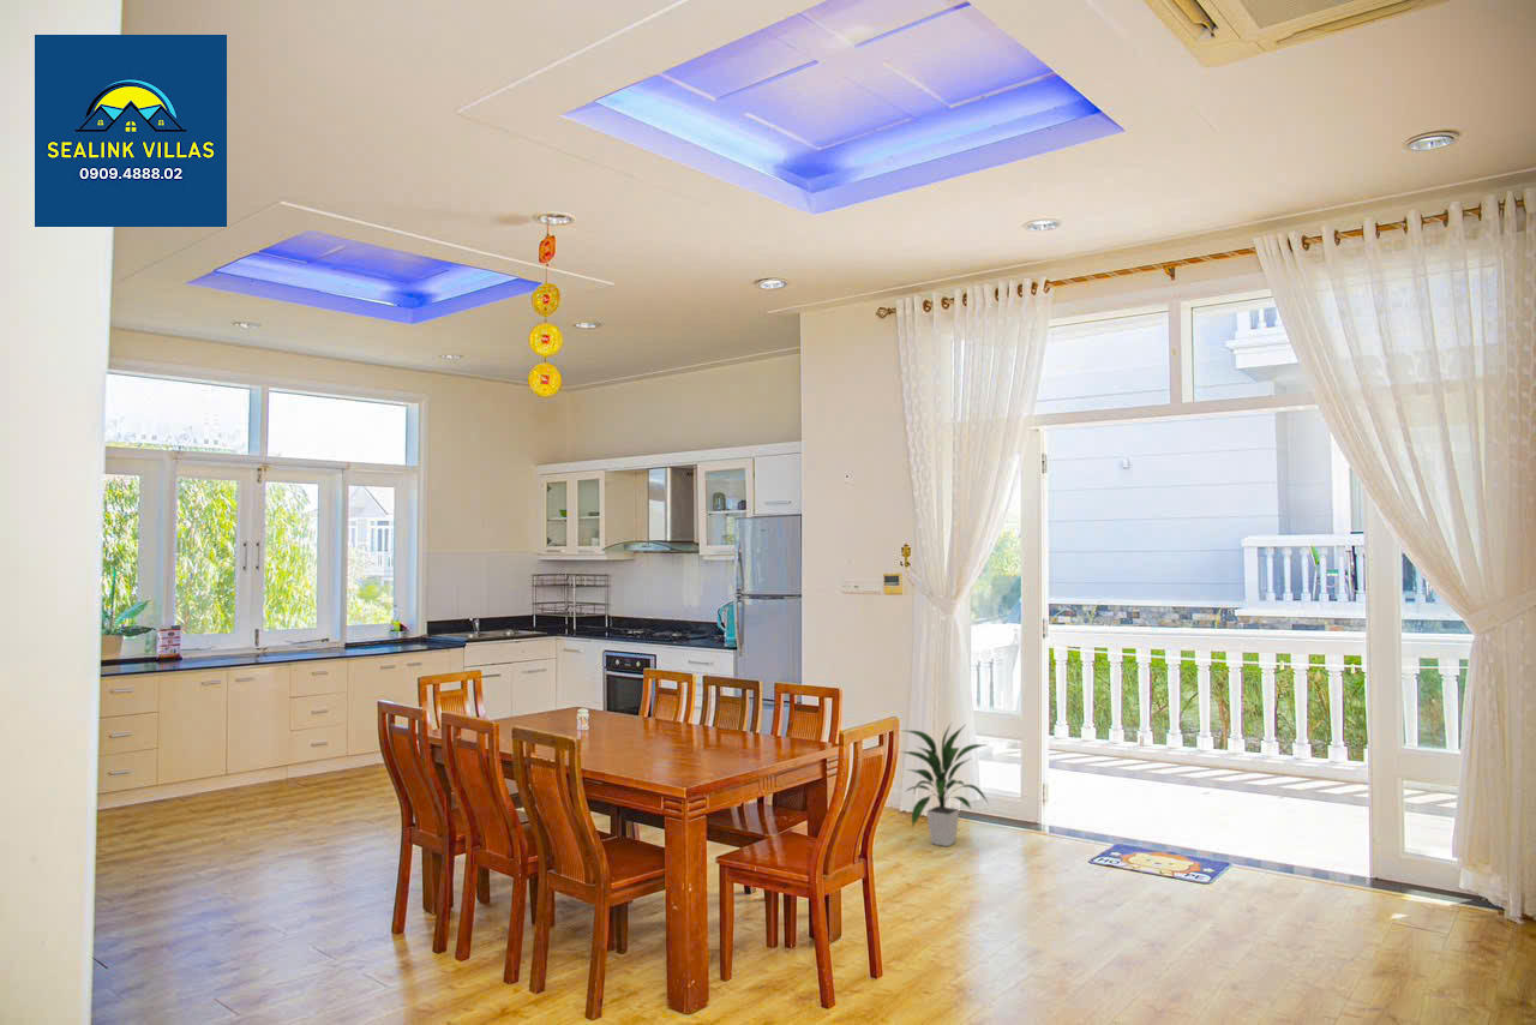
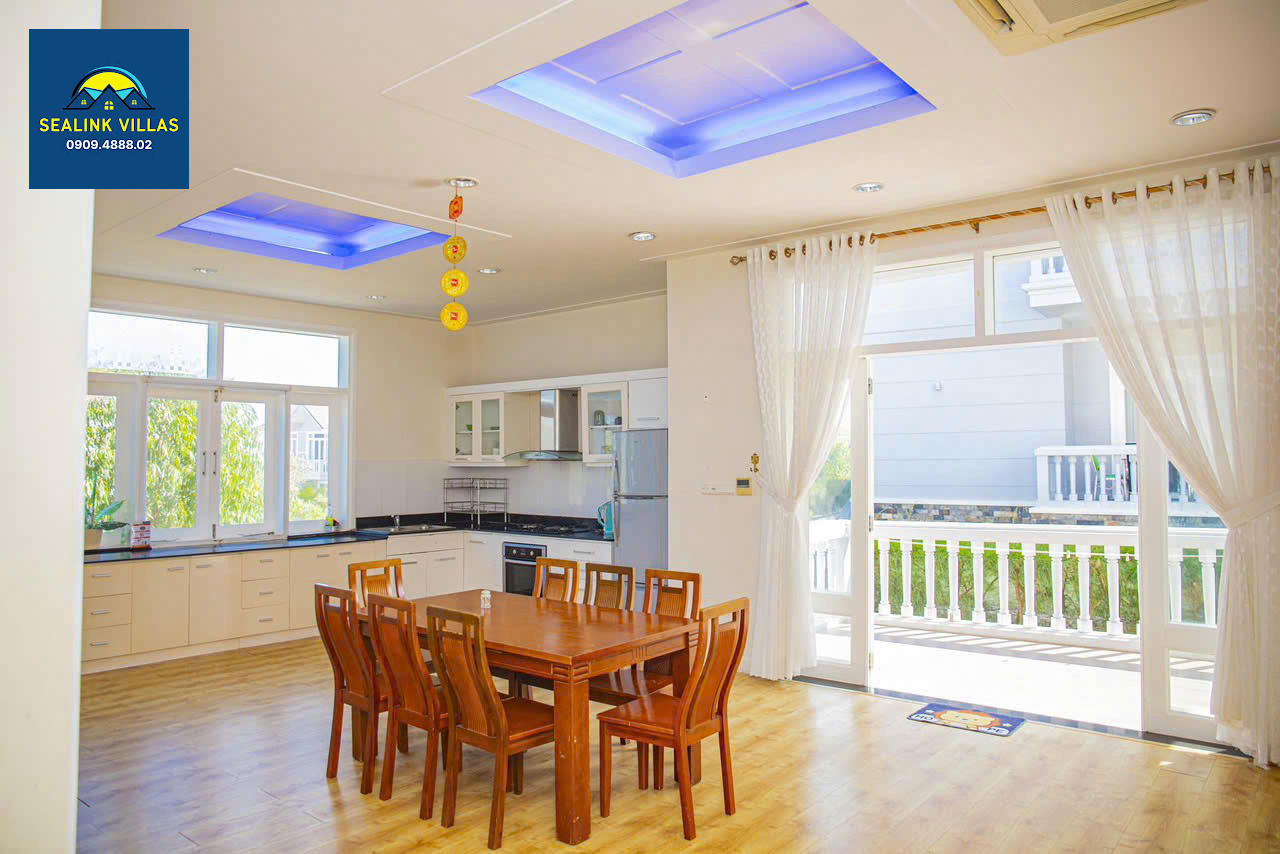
- indoor plant (938, 781)
